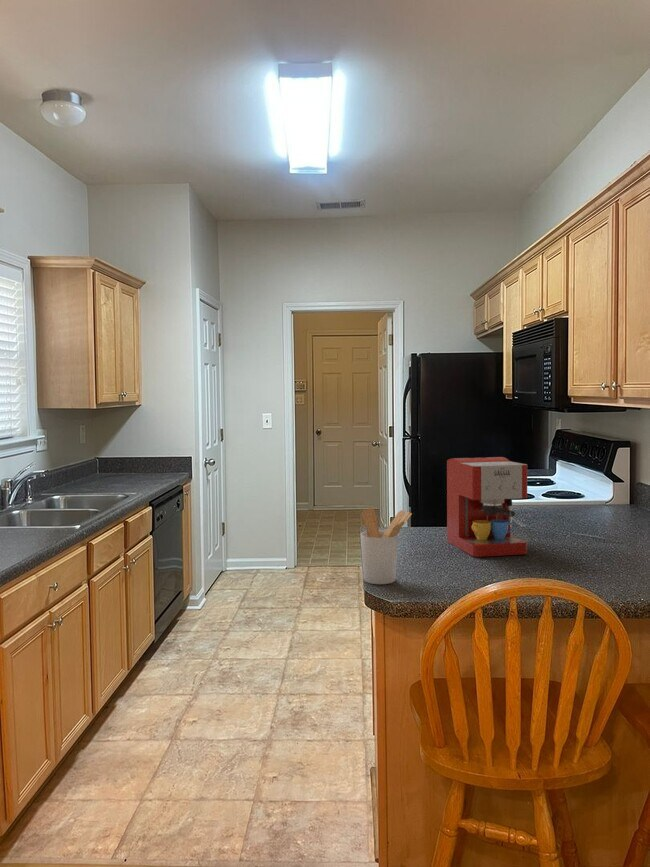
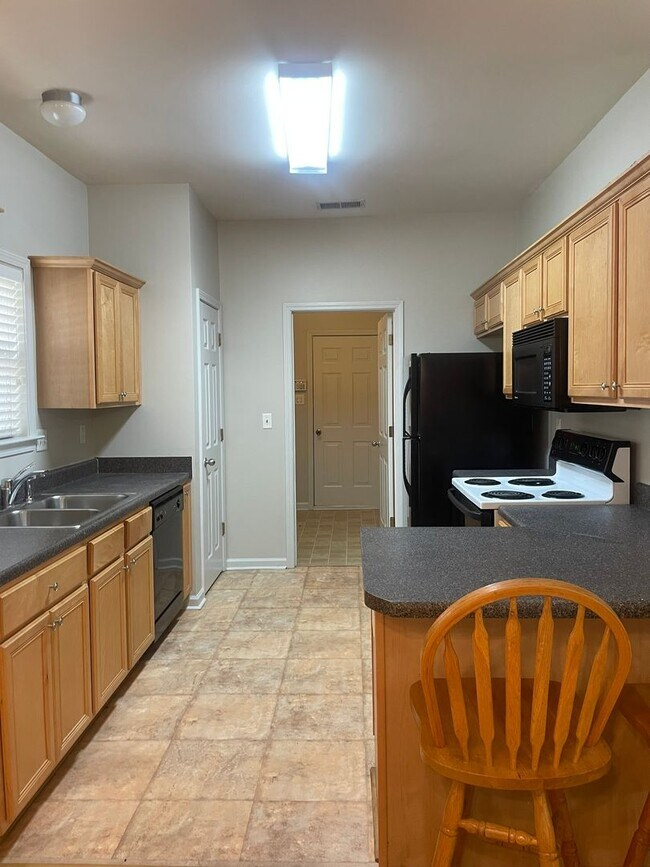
- coffee maker (485, 503)
- utensil holder (387, 544)
